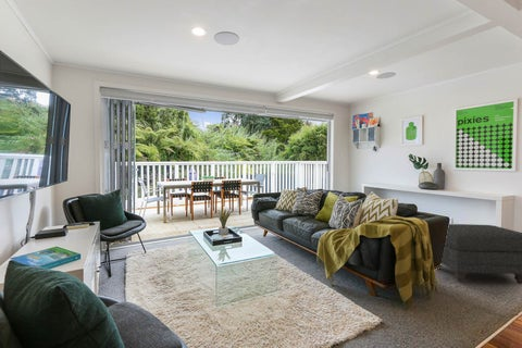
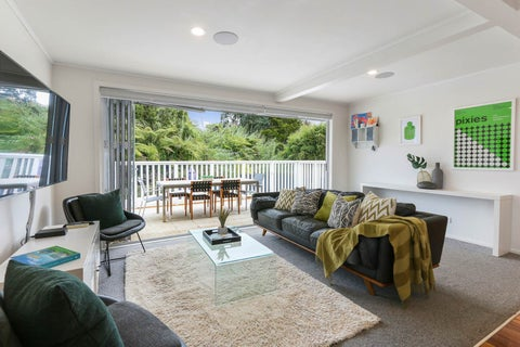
- ottoman (476, 251)
